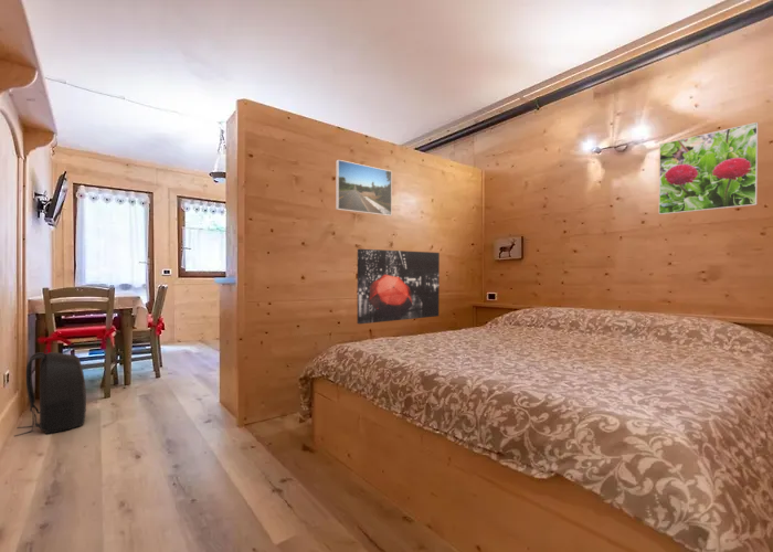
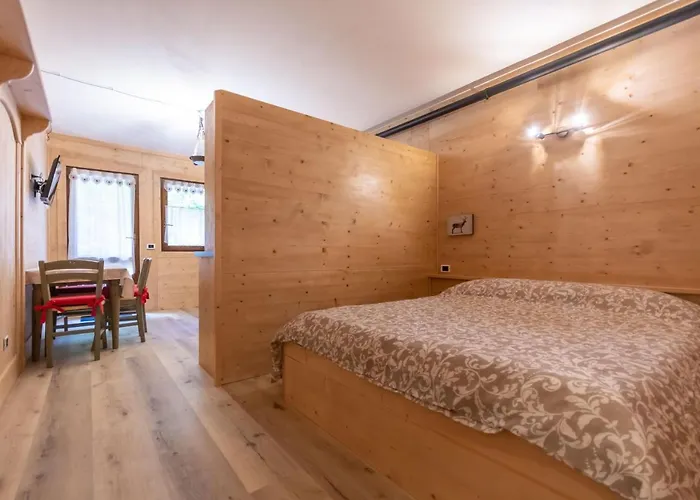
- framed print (364, 189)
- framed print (705, 172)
- backpack (52, 386)
- wall art (401, 285)
